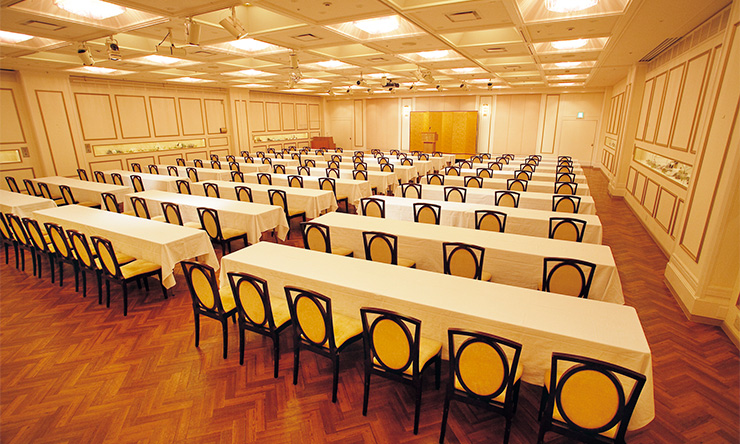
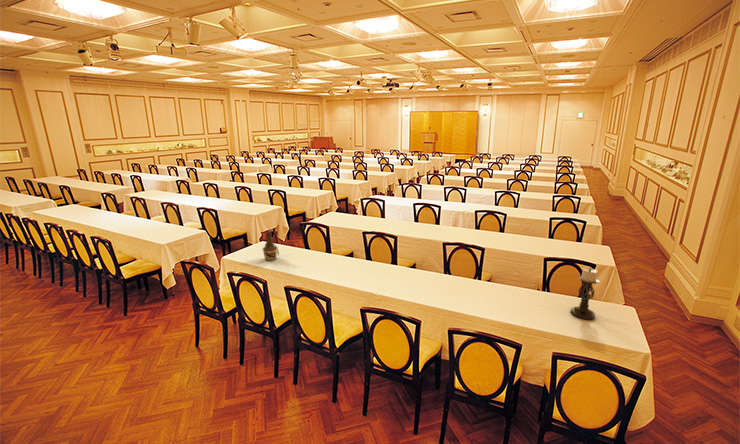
+ candle holder (587, 291)
+ bottle (270, 245)
